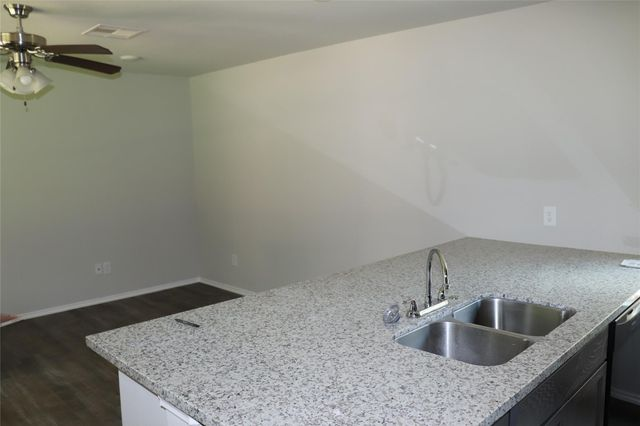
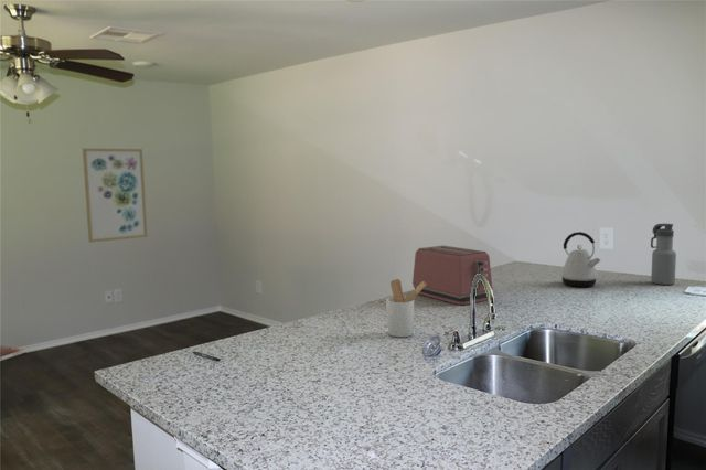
+ kettle (580, 258)
+ wall art (116, 194)
+ water bottle (663, 253)
+ toaster (452, 273)
+ utensil holder (407, 307)
